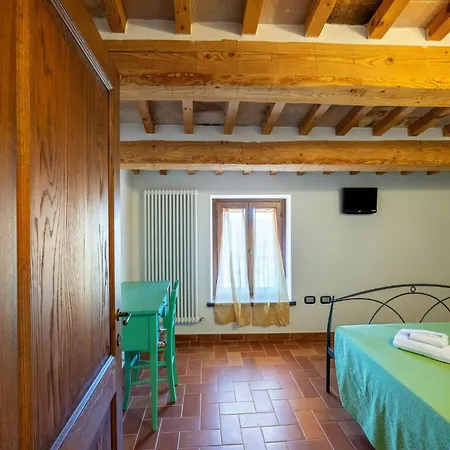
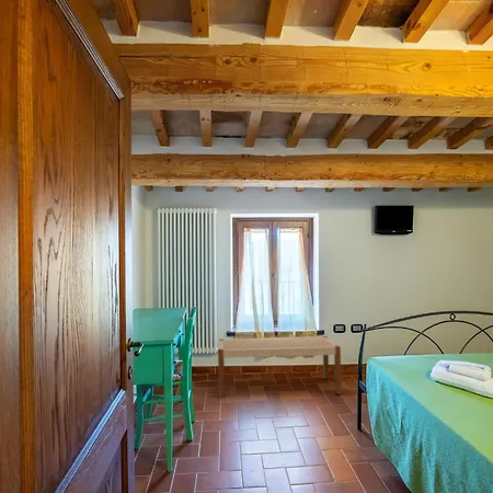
+ bench (276, 355)
